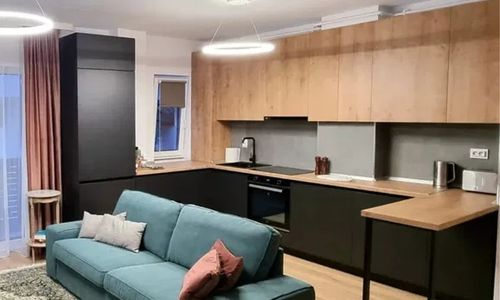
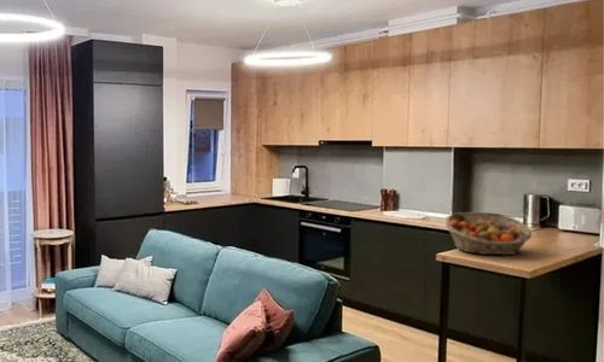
+ fruit basket (487, 232)
